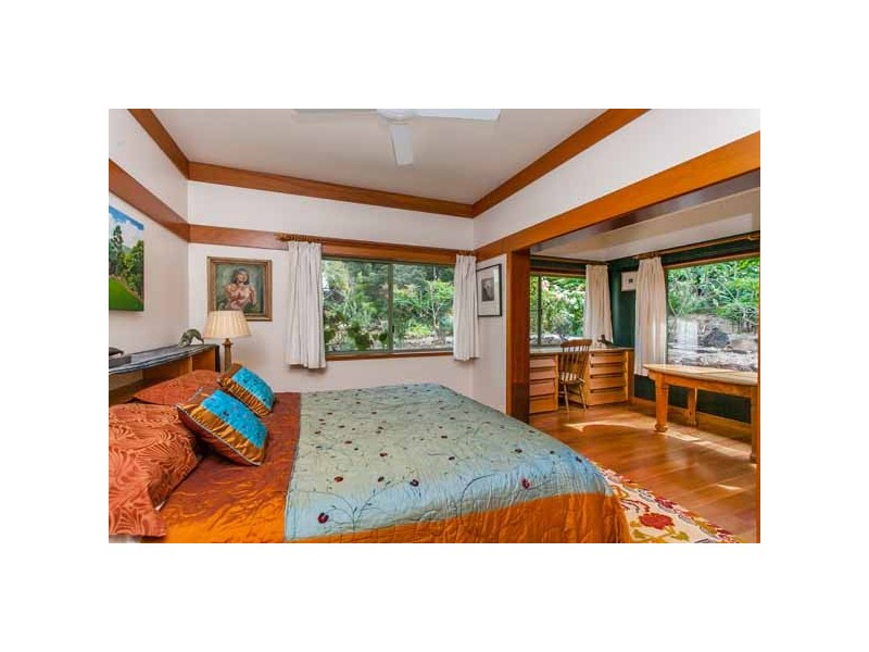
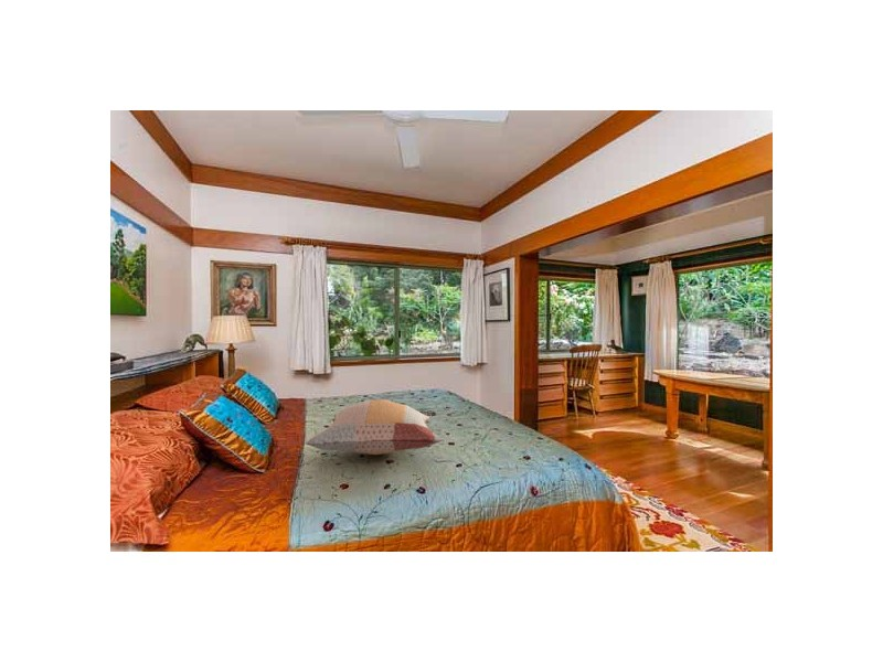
+ decorative pillow (381, 425)
